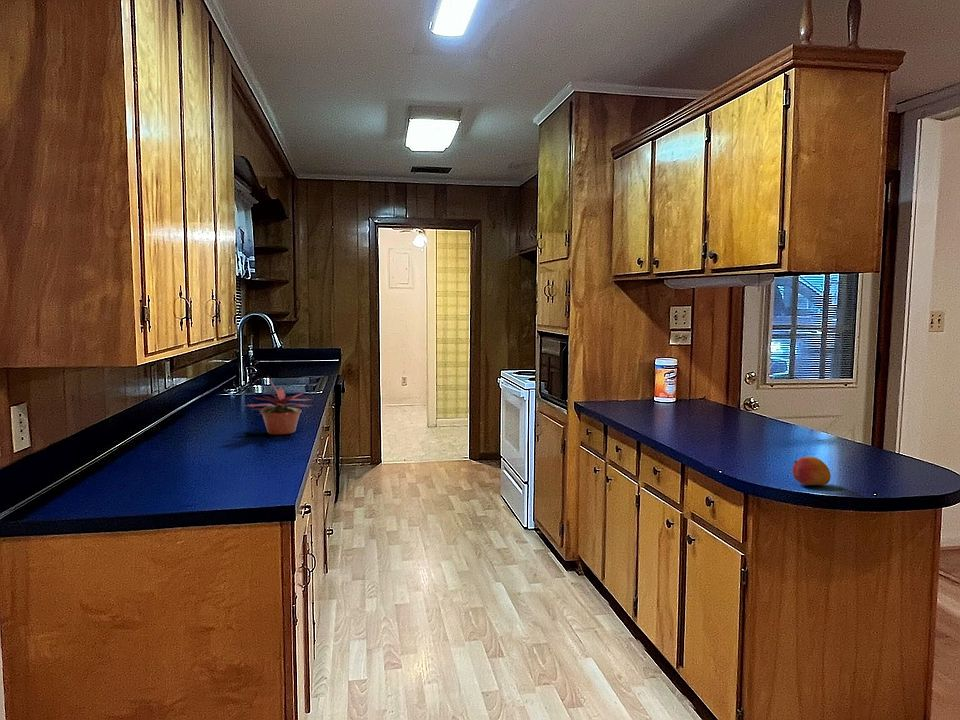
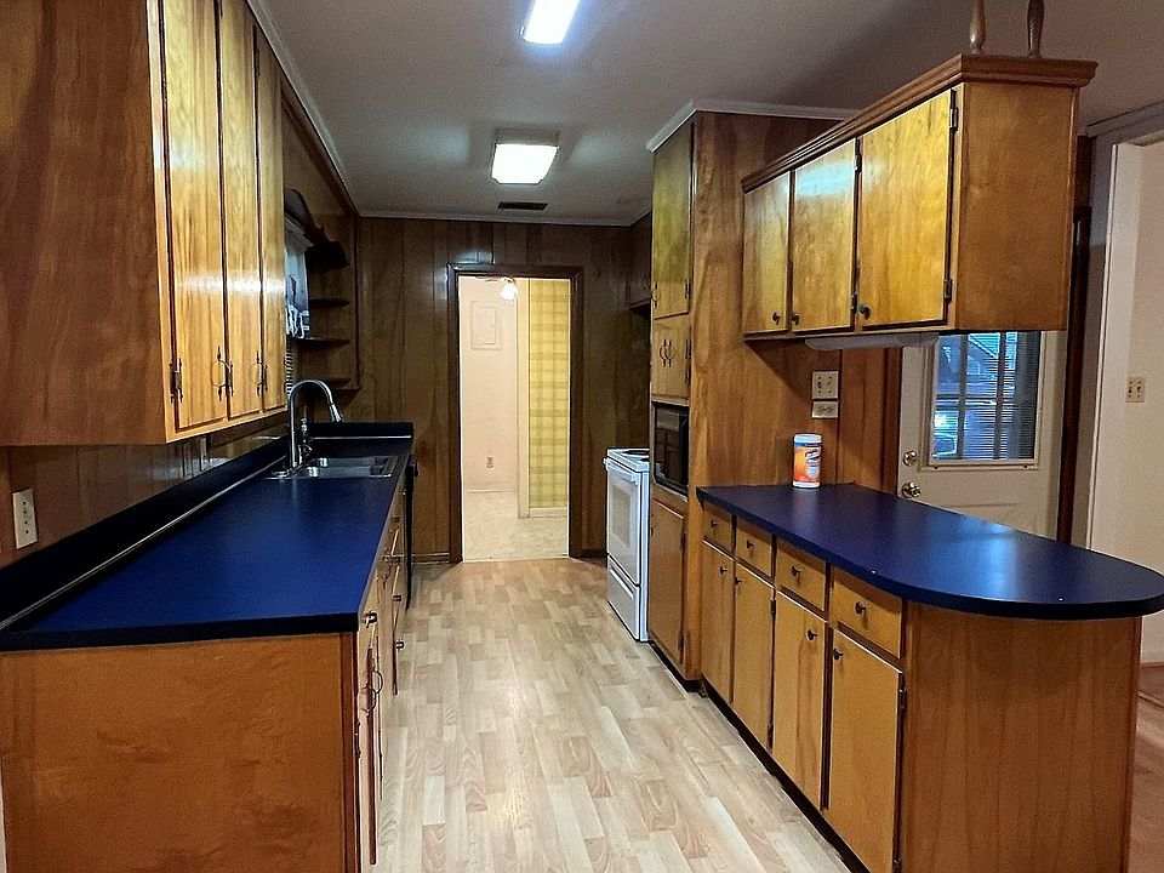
- fruit (811, 470)
- potted plant (280, 403)
